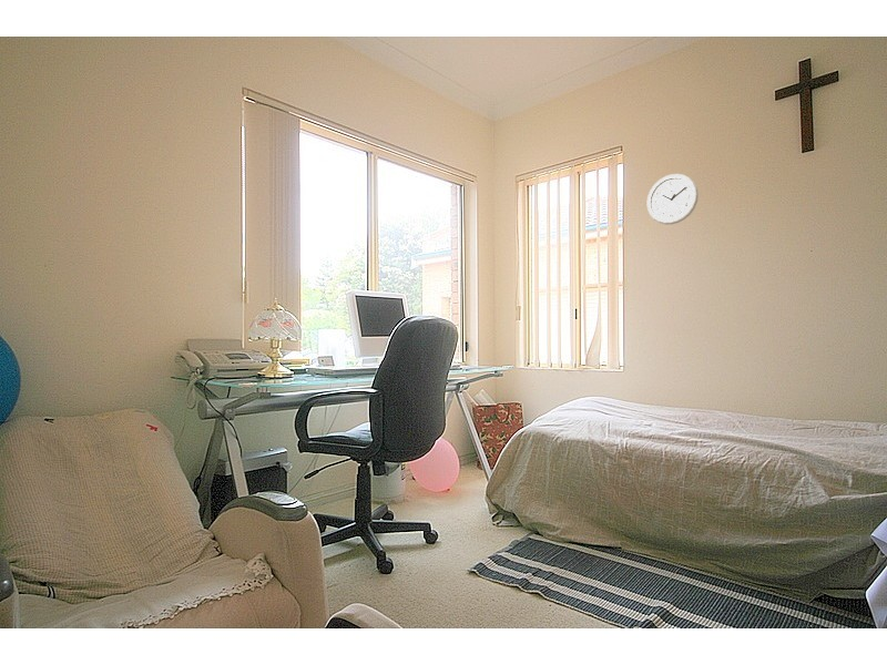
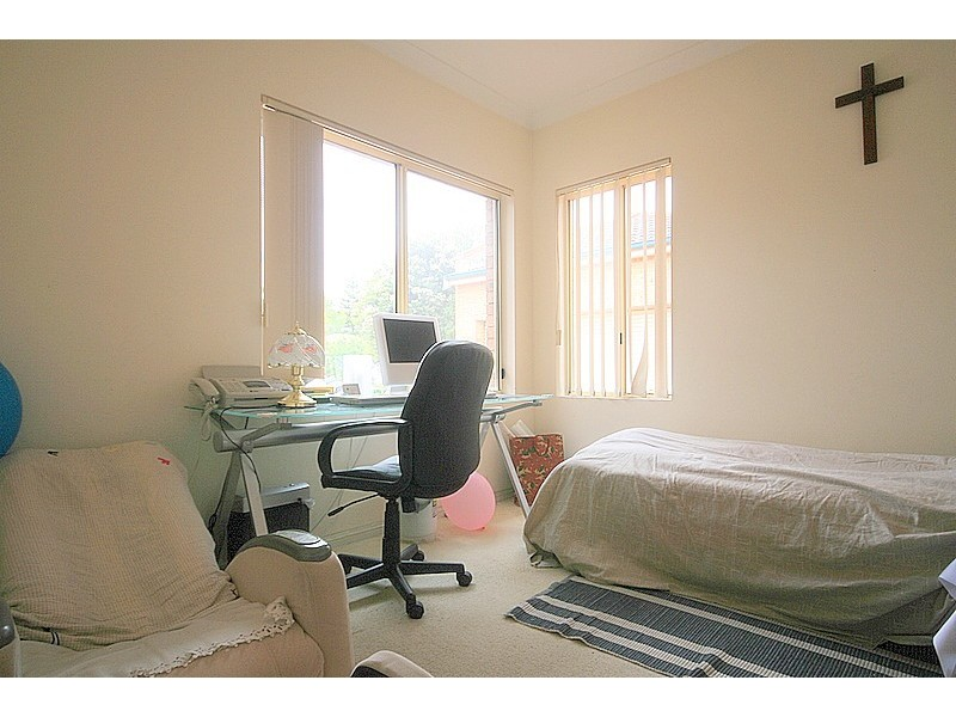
- wall clock (671, 198)
